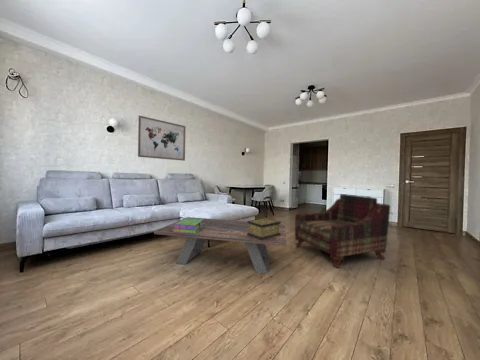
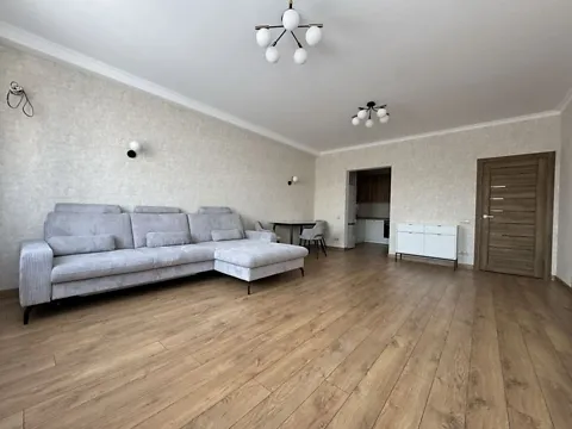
- coffee table (226, 240)
- stack of books (190, 225)
- wall art (163, 140)
- decorative box (263, 227)
- armchair (339, 224)
